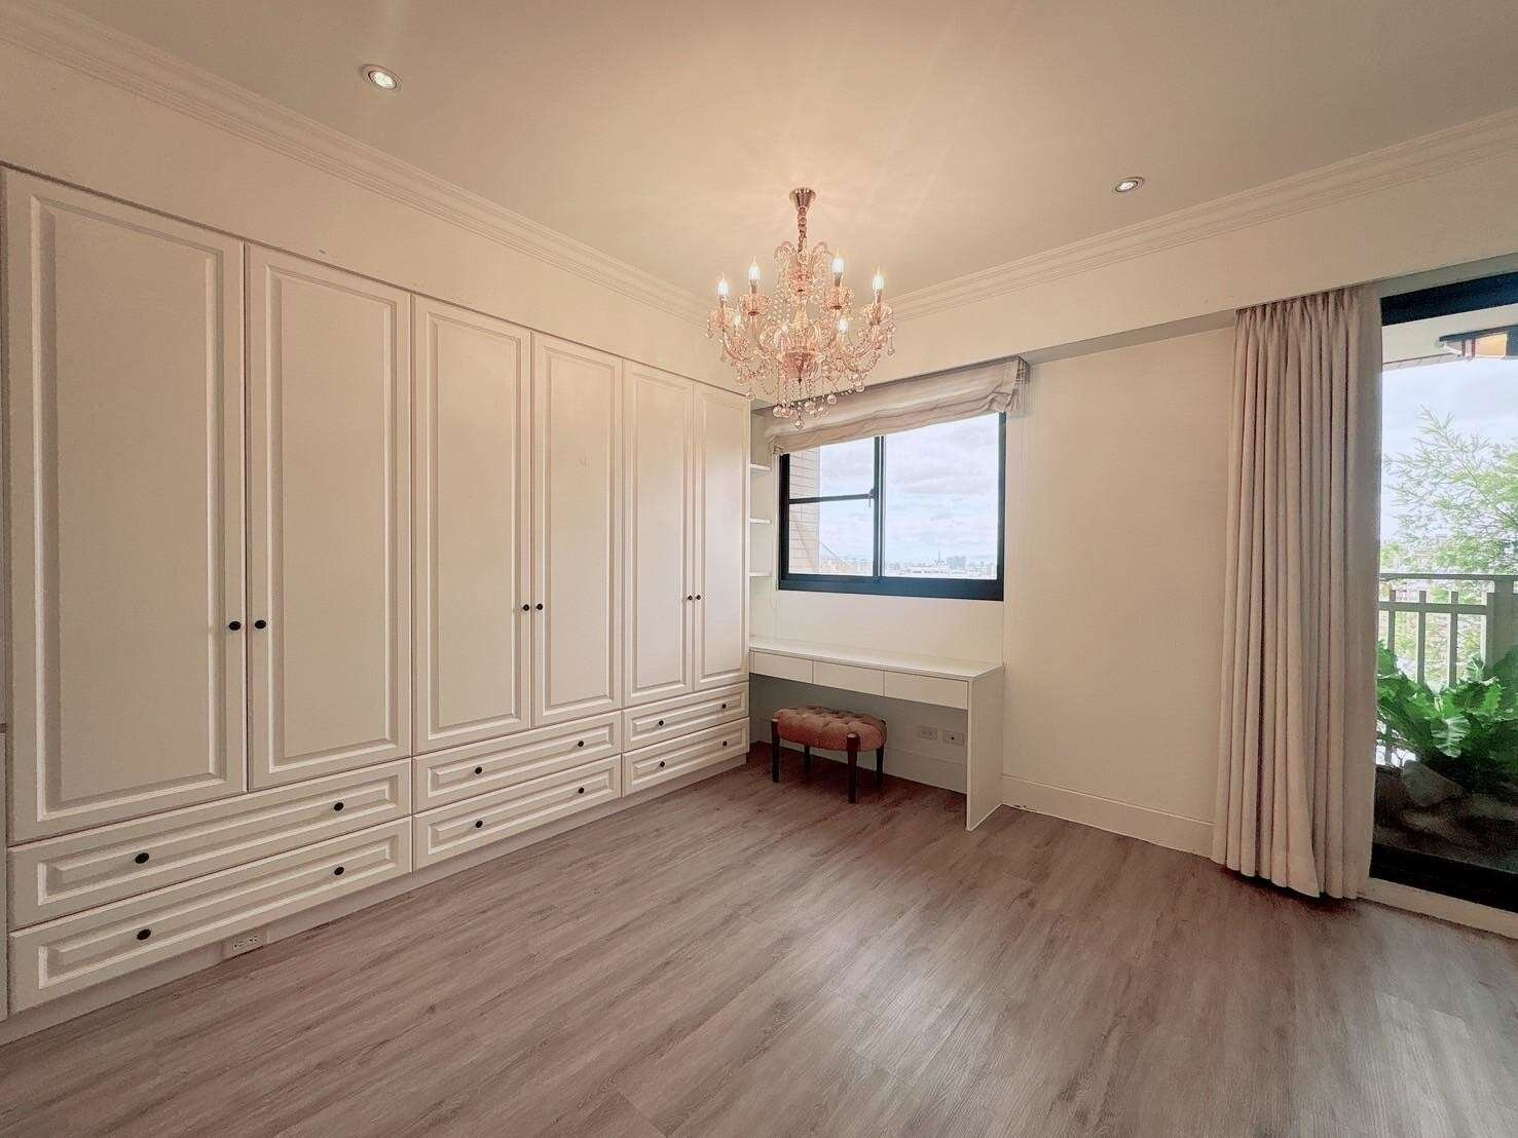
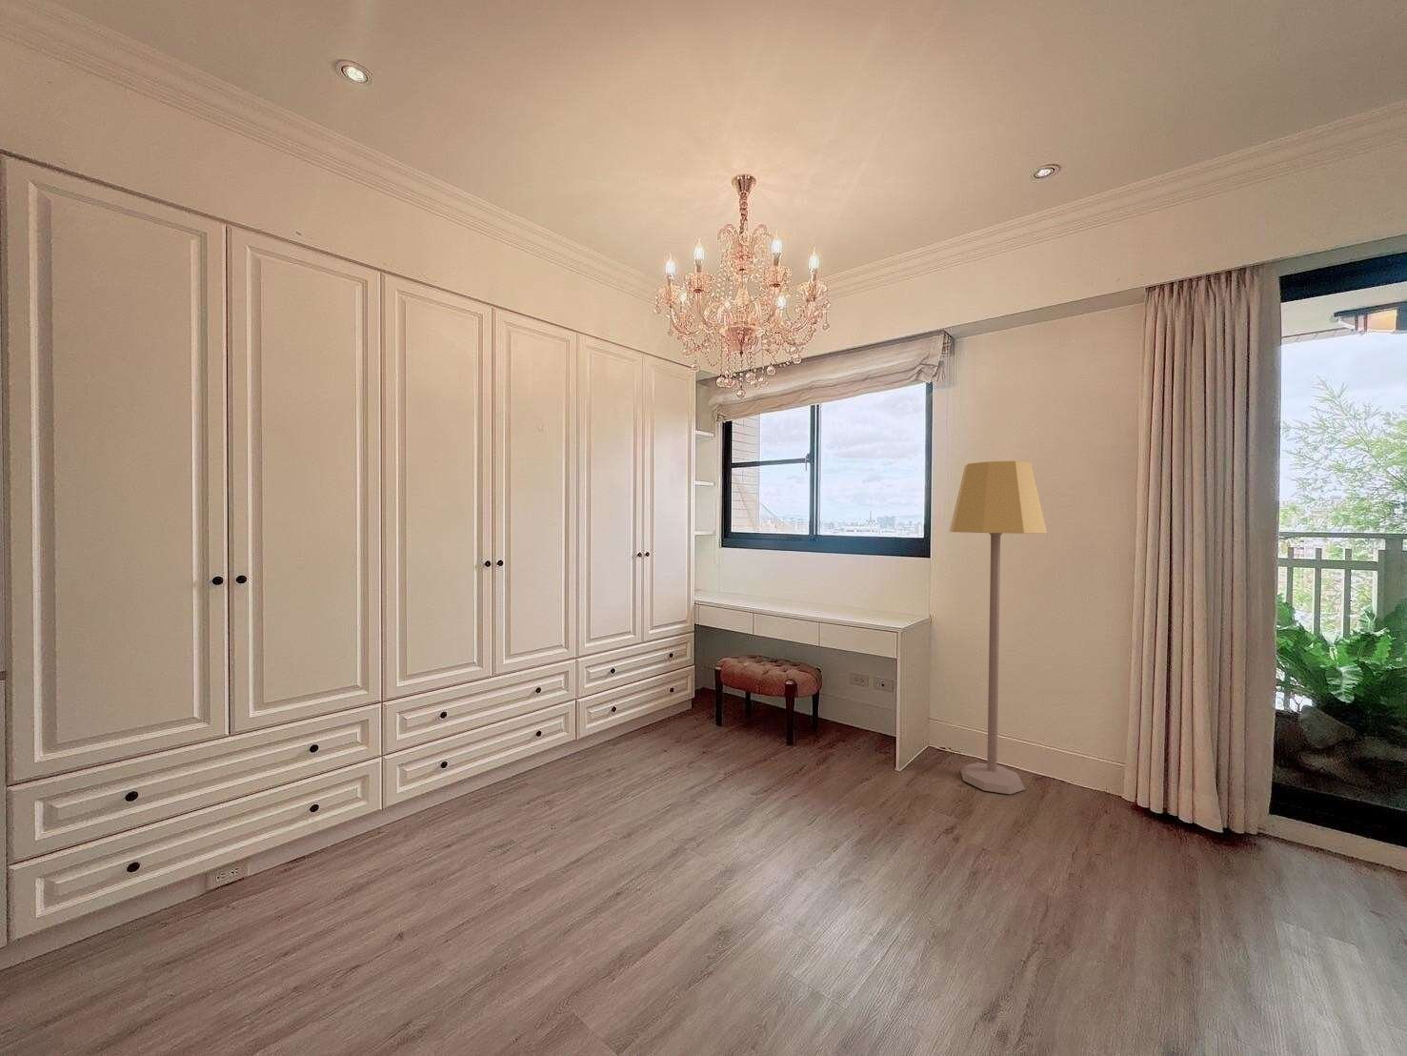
+ lamp (993, 622)
